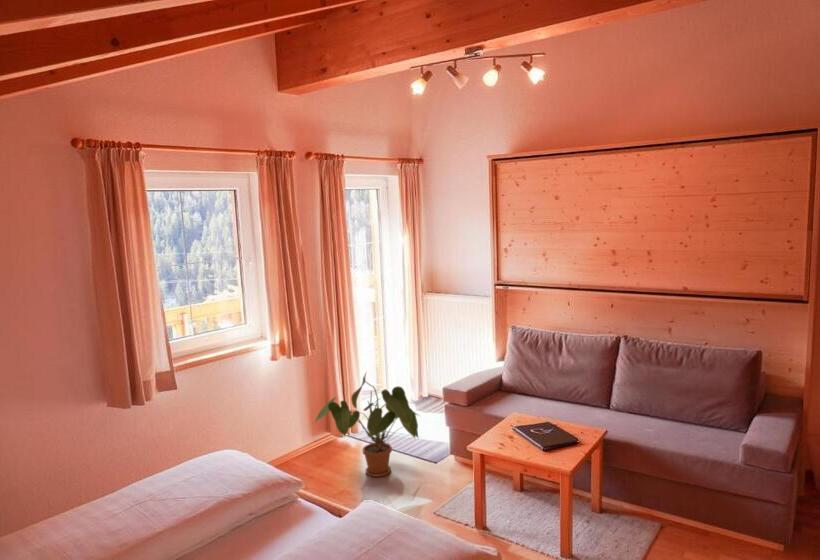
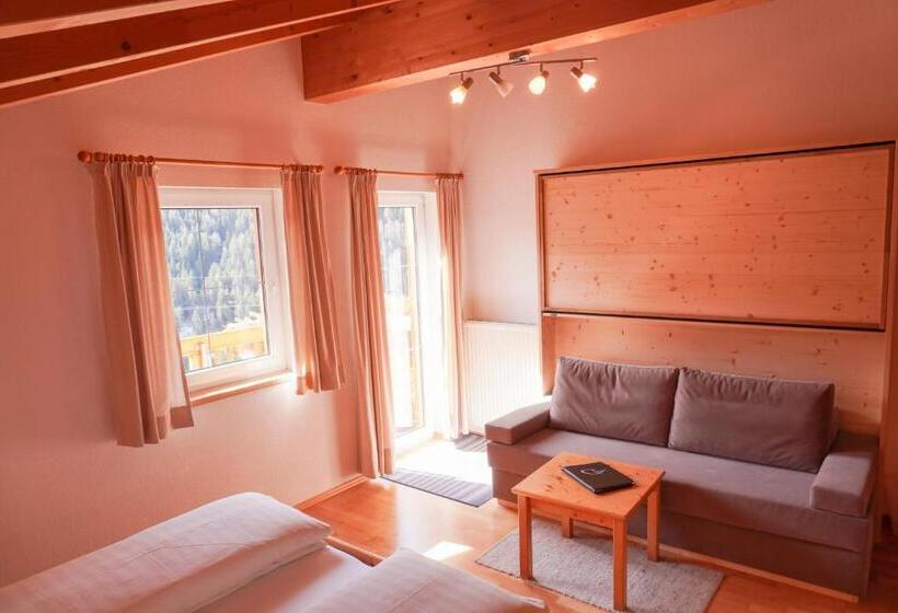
- house plant (371, 428)
